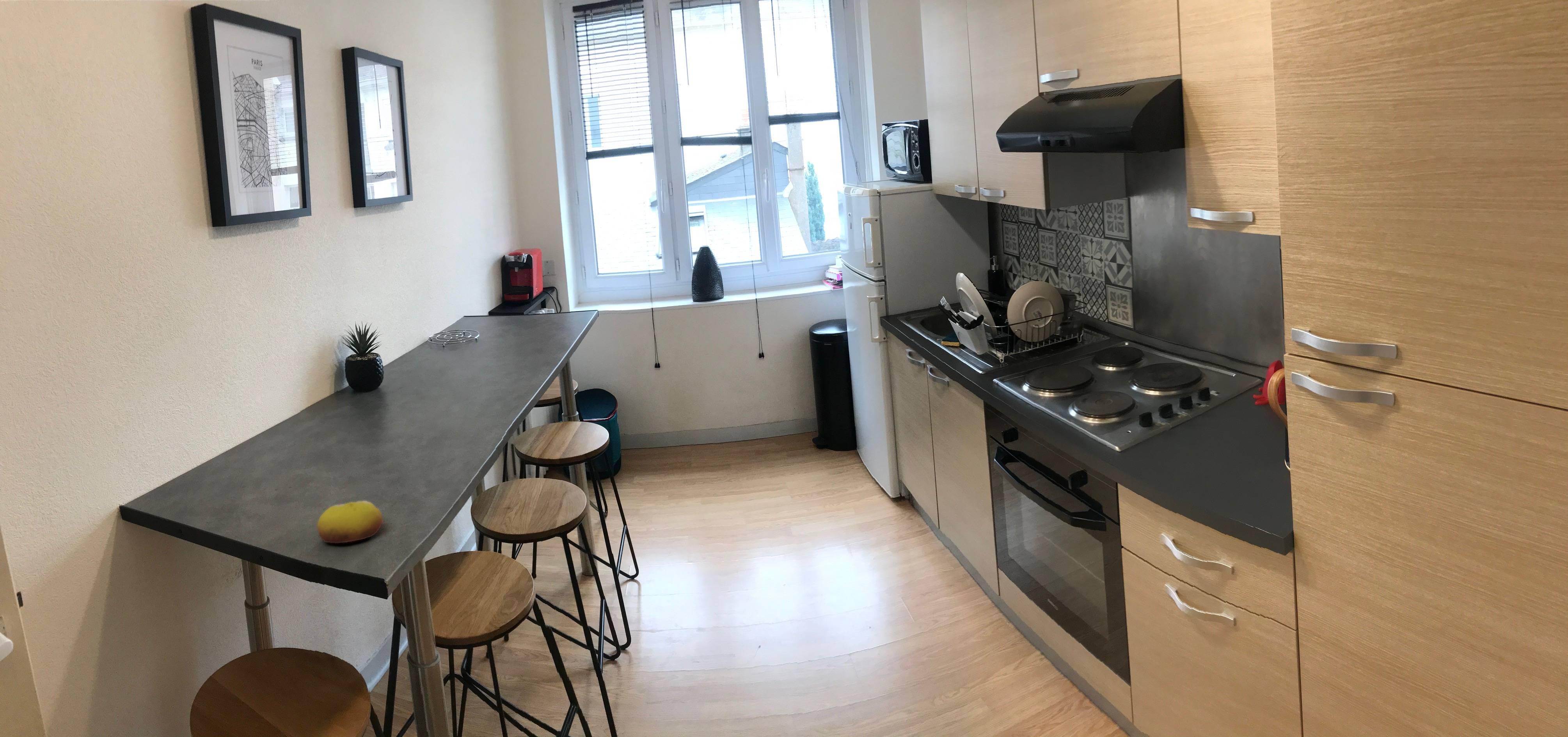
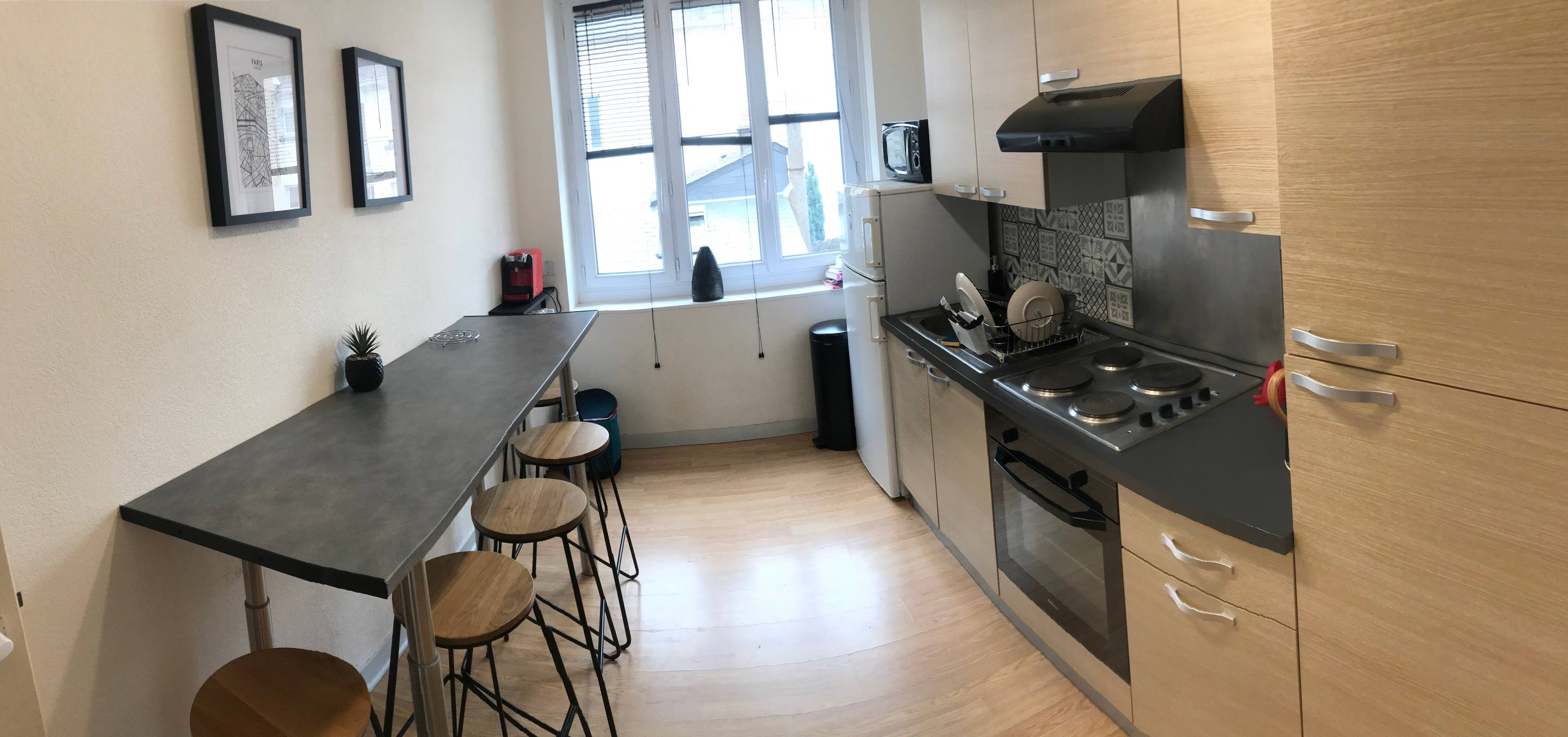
- fruit (350, 518)
